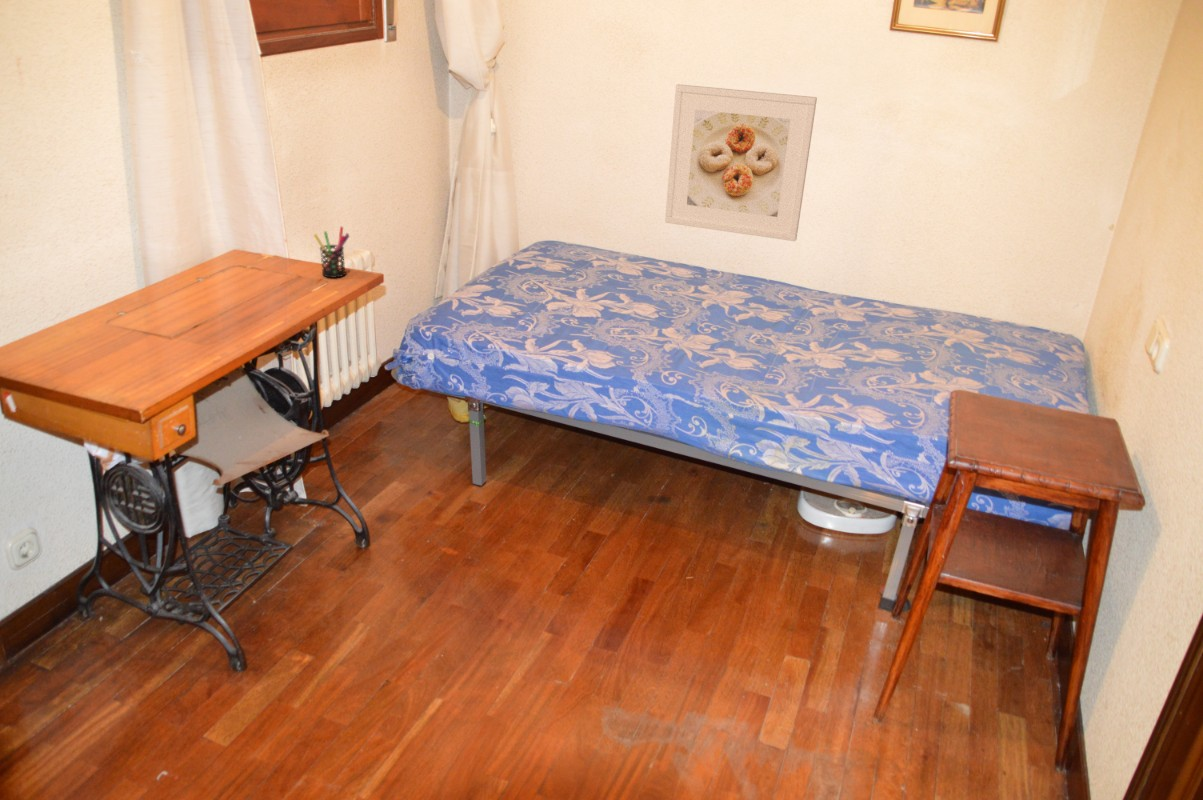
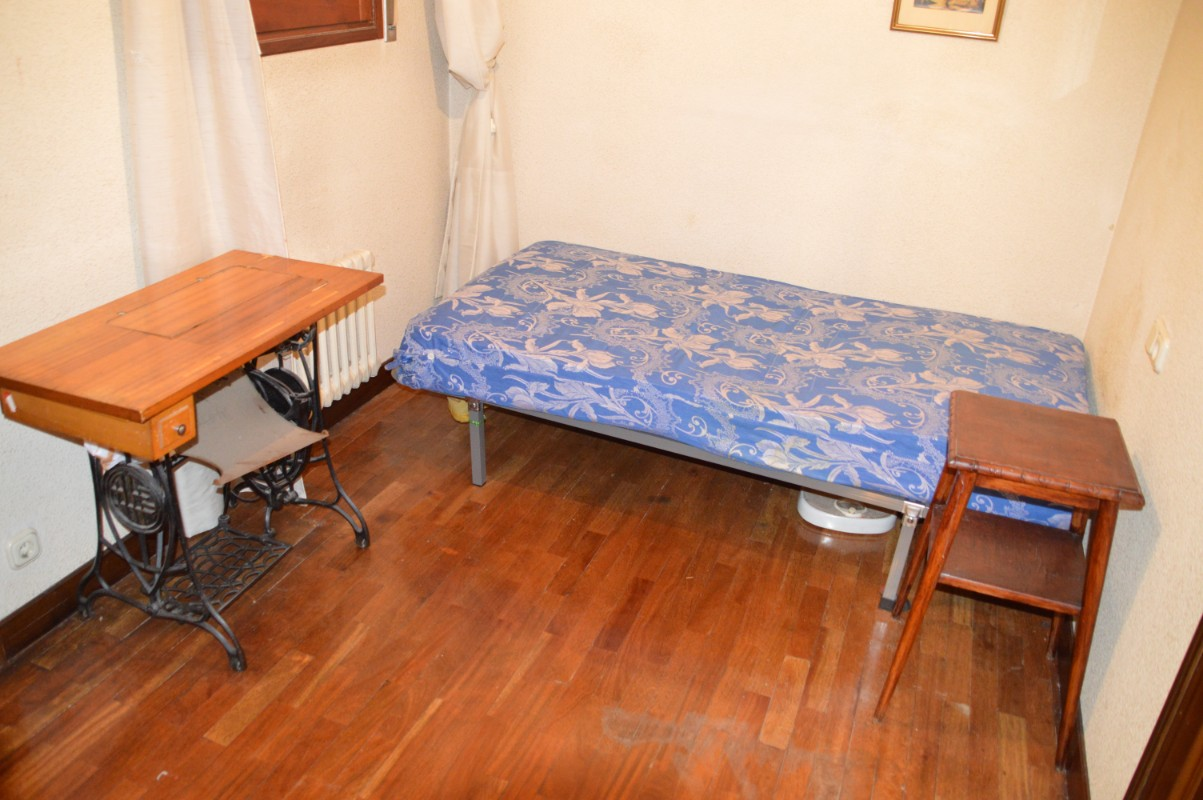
- pen holder (332, 251)
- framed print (736, 163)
